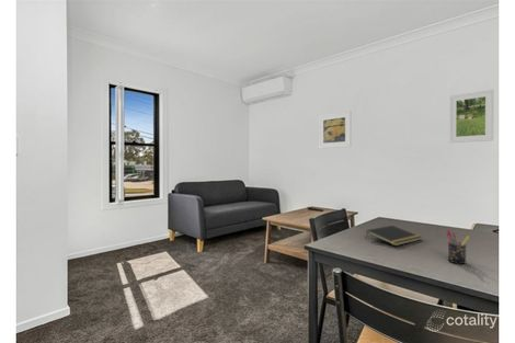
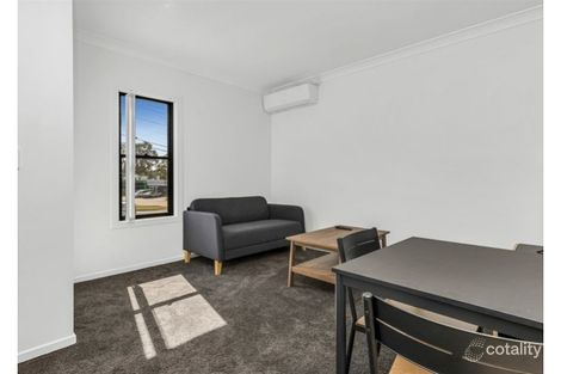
- notepad (393, 235)
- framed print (333, 130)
- pen holder (455, 245)
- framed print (470, 117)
